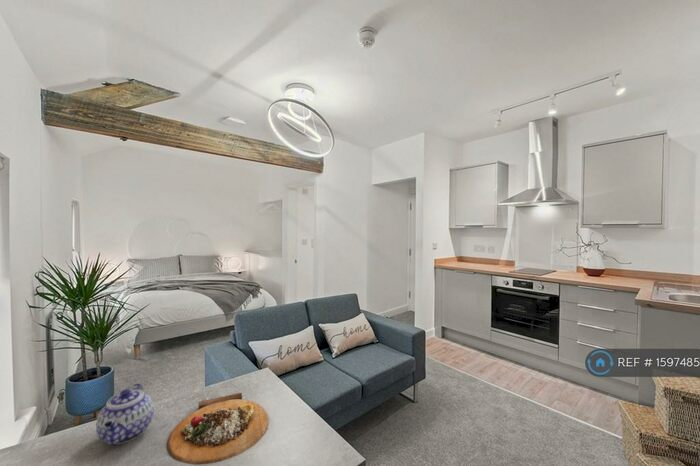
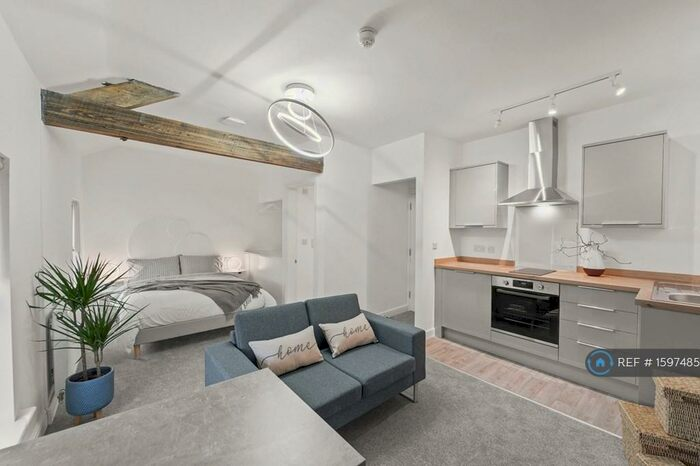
- cutting board (221, 416)
- teapot (126, 412)
